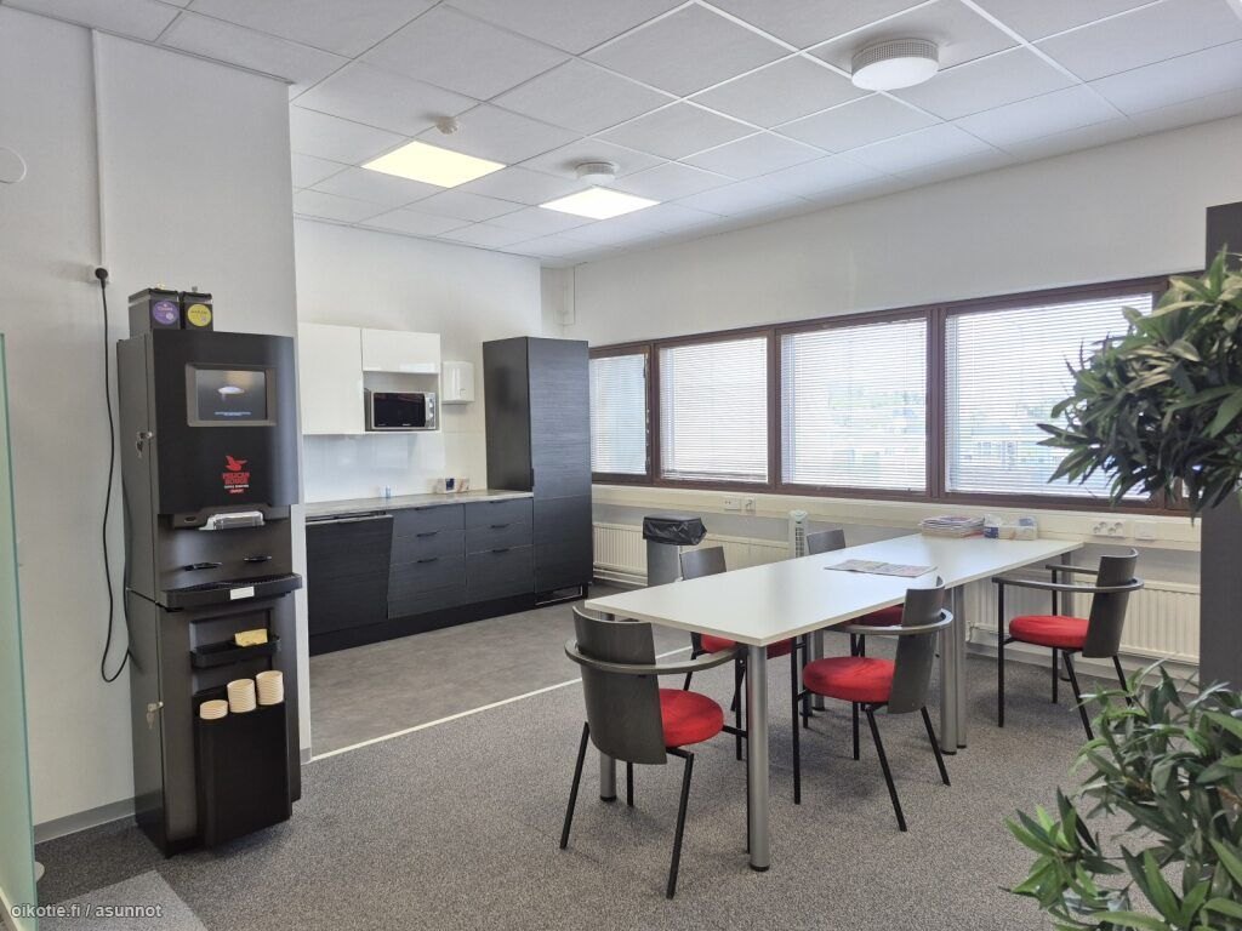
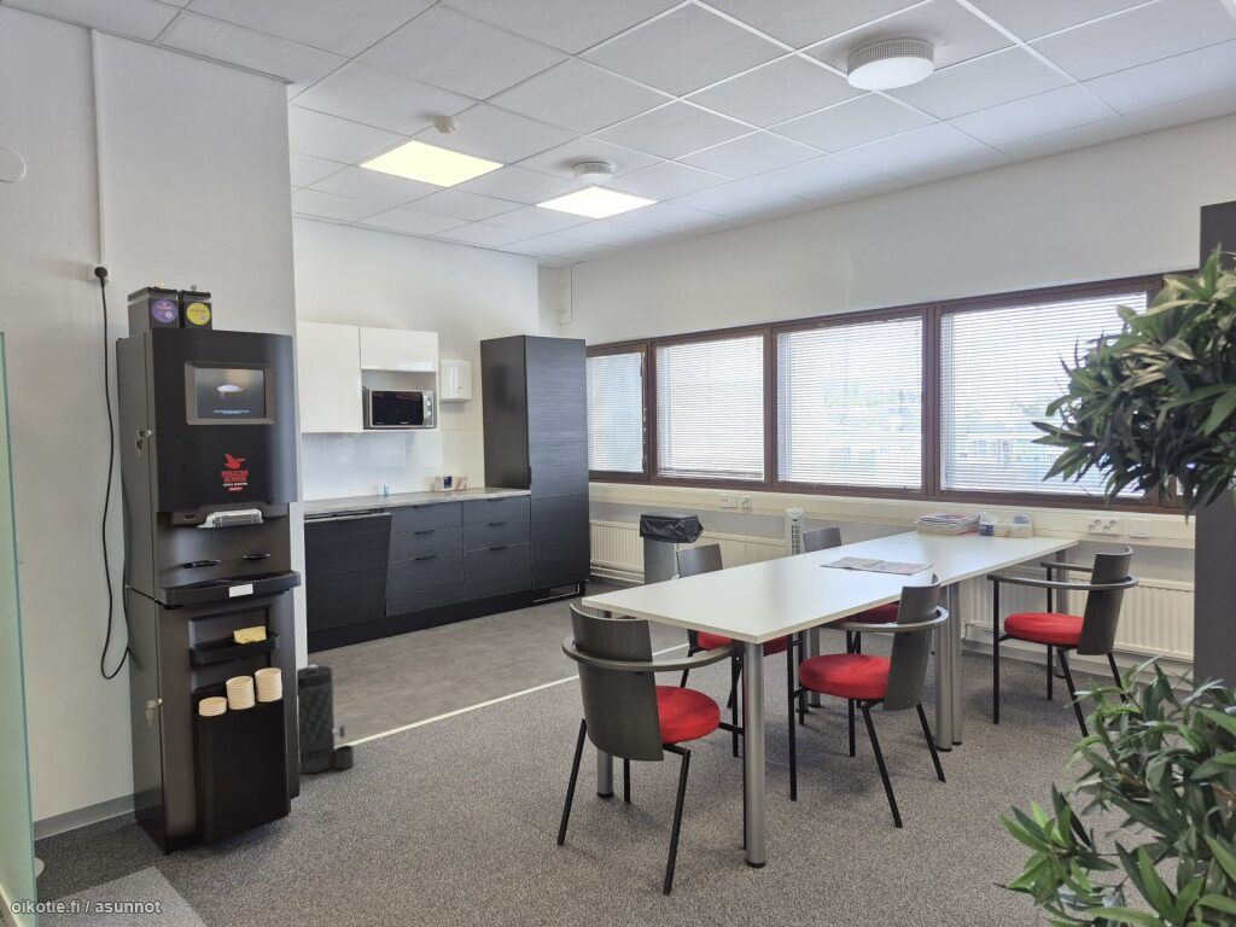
+ canister (321, 715)
